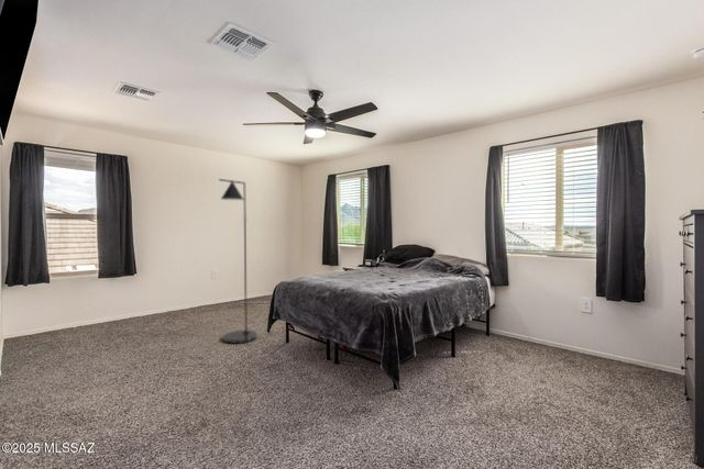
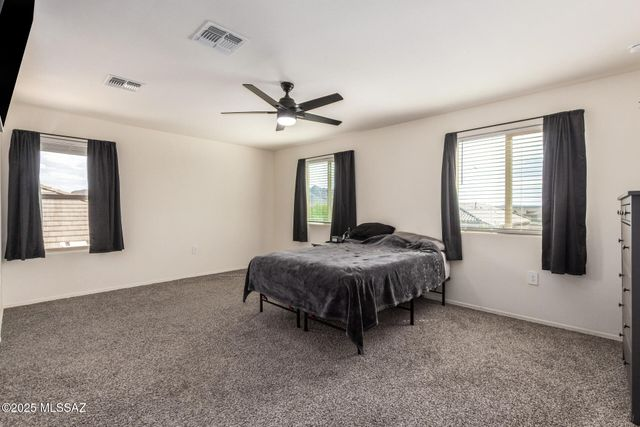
- floor lamp (244, 260)
